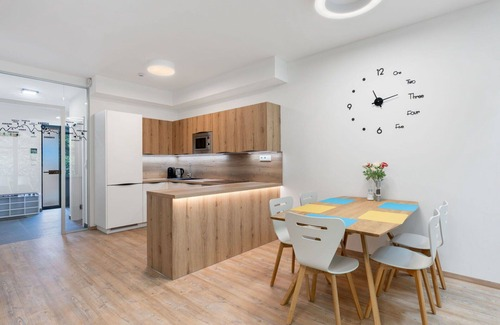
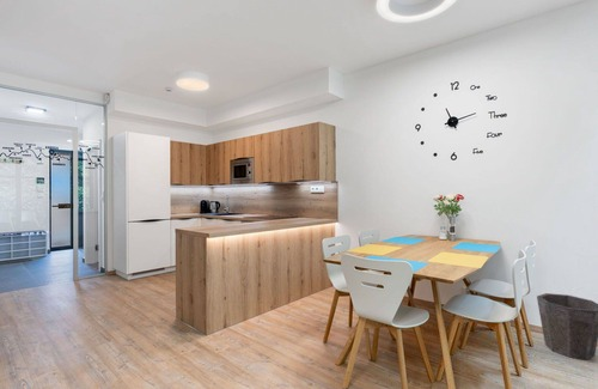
+ waste bin (568, 326)
